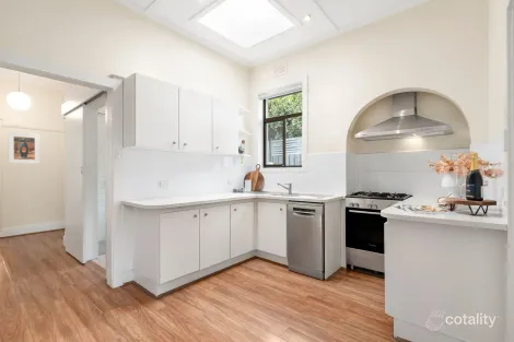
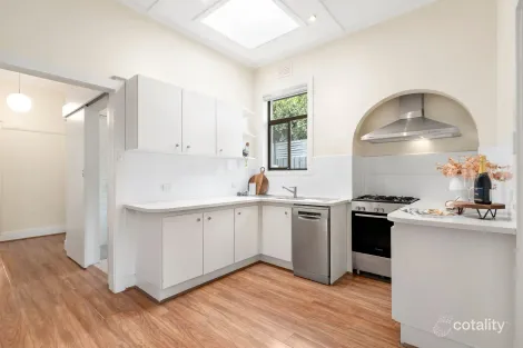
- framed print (24, 148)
